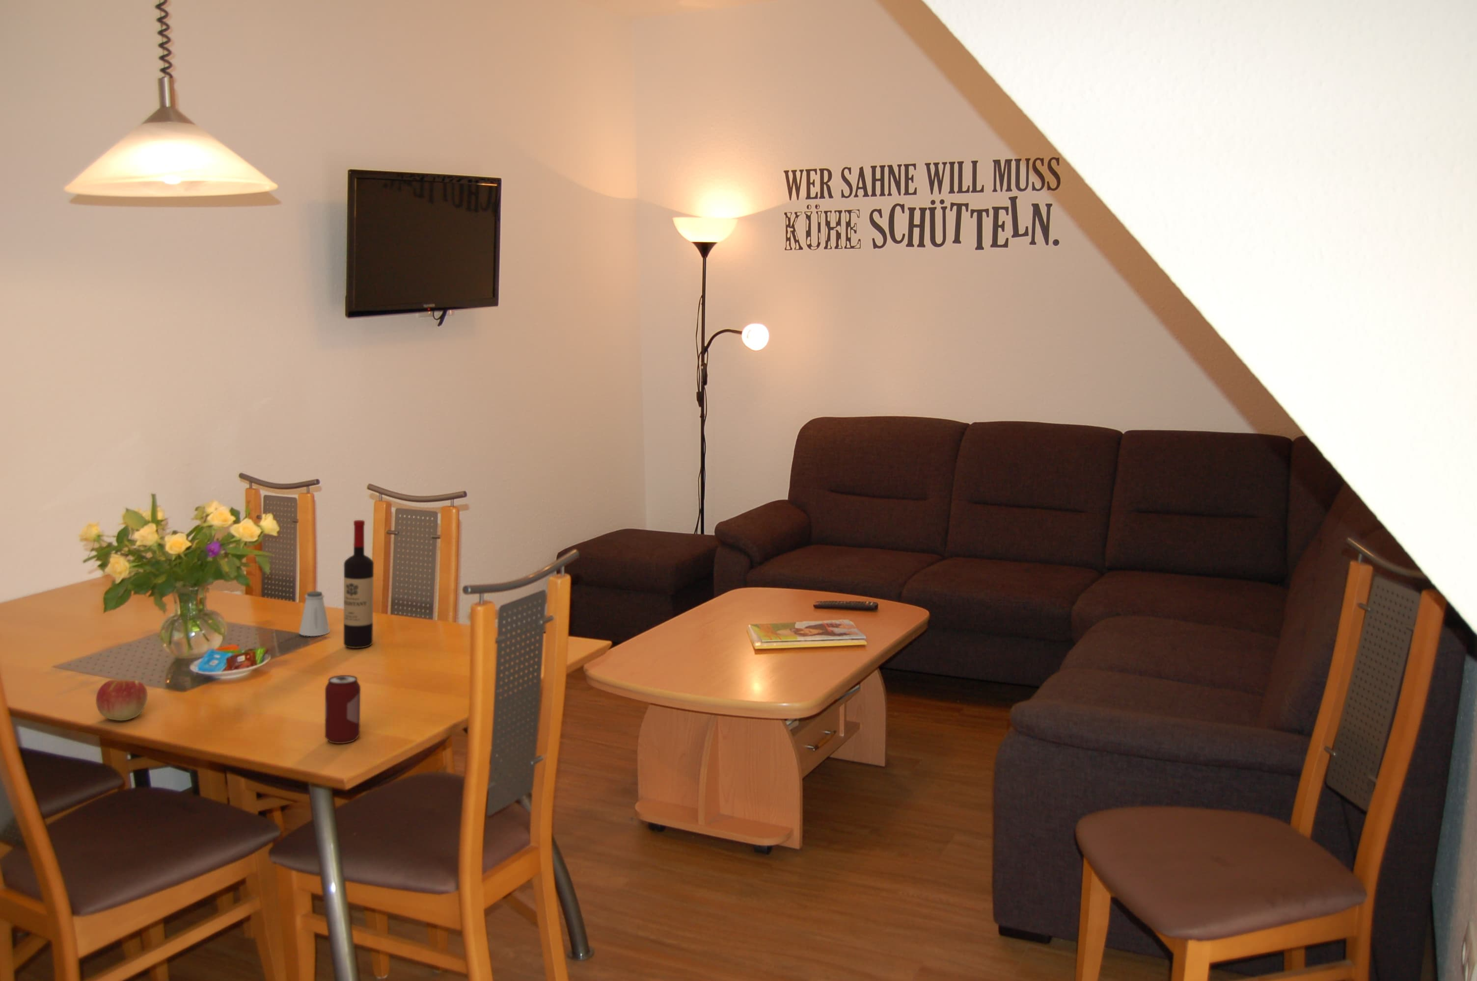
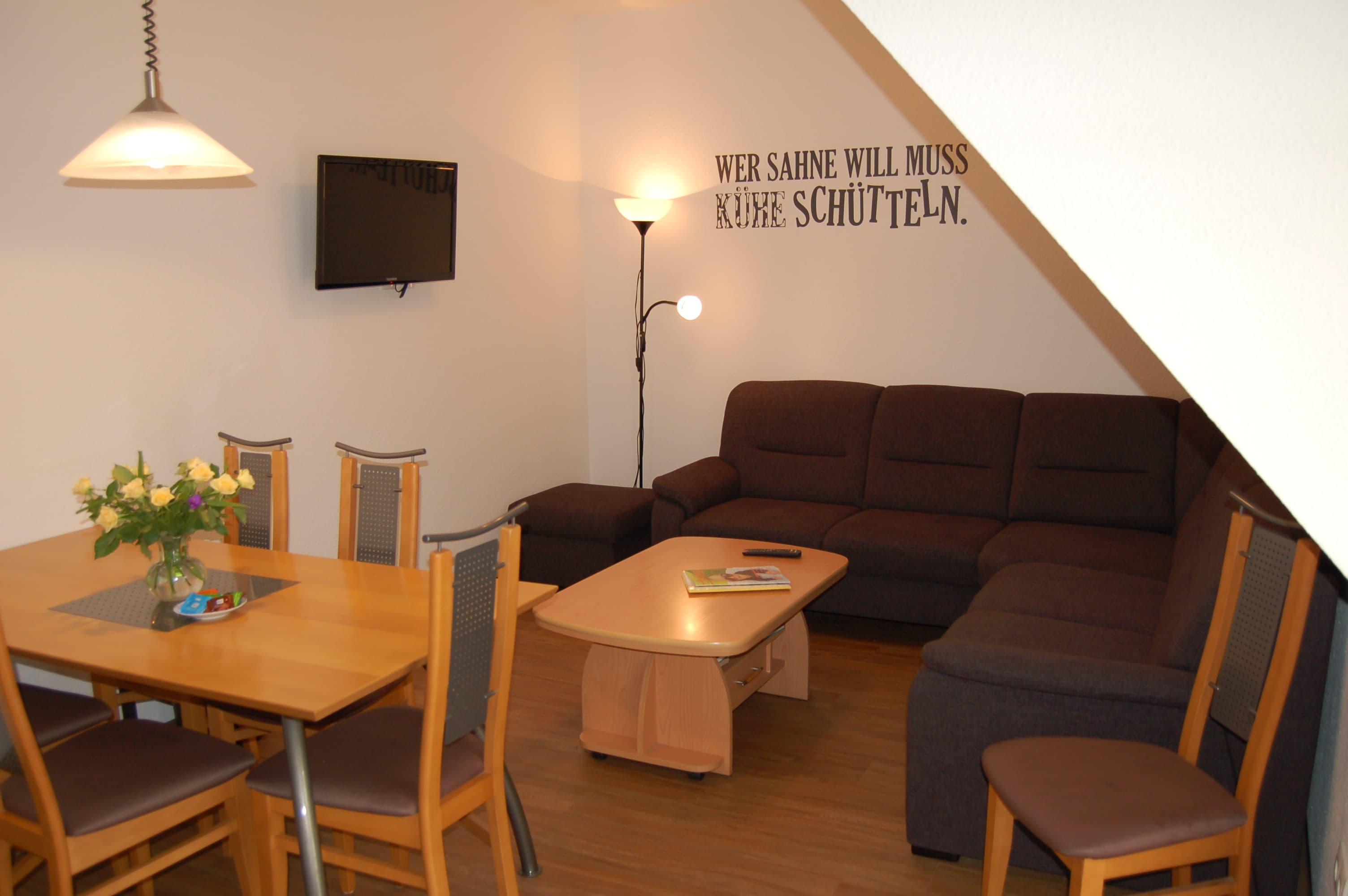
- beverage can (342, 707)
- apple (122, 697)
- saltshaker (314, 612)
- wine bottle (358, 584)
